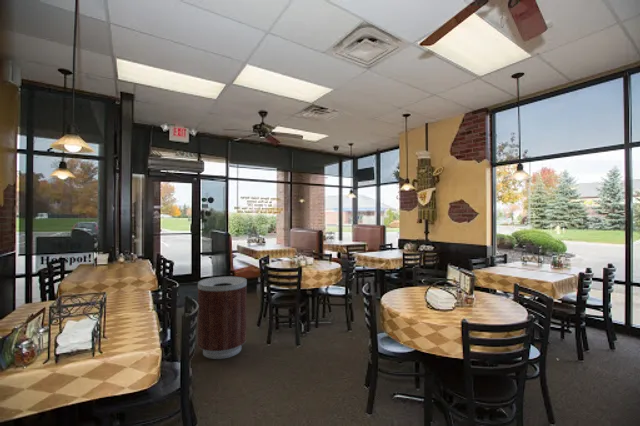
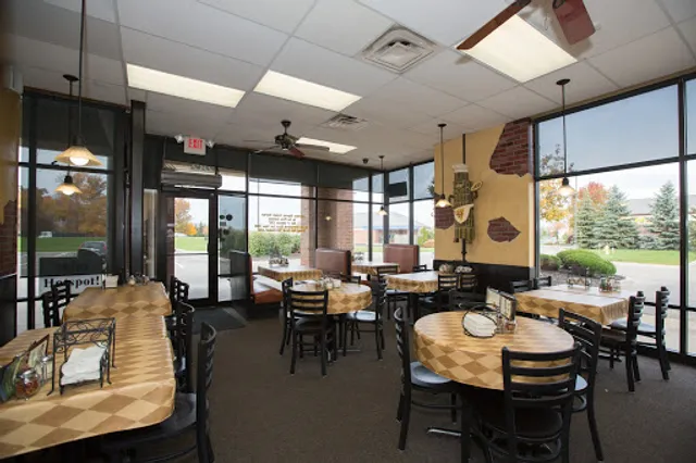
- trash can (222, 315)
